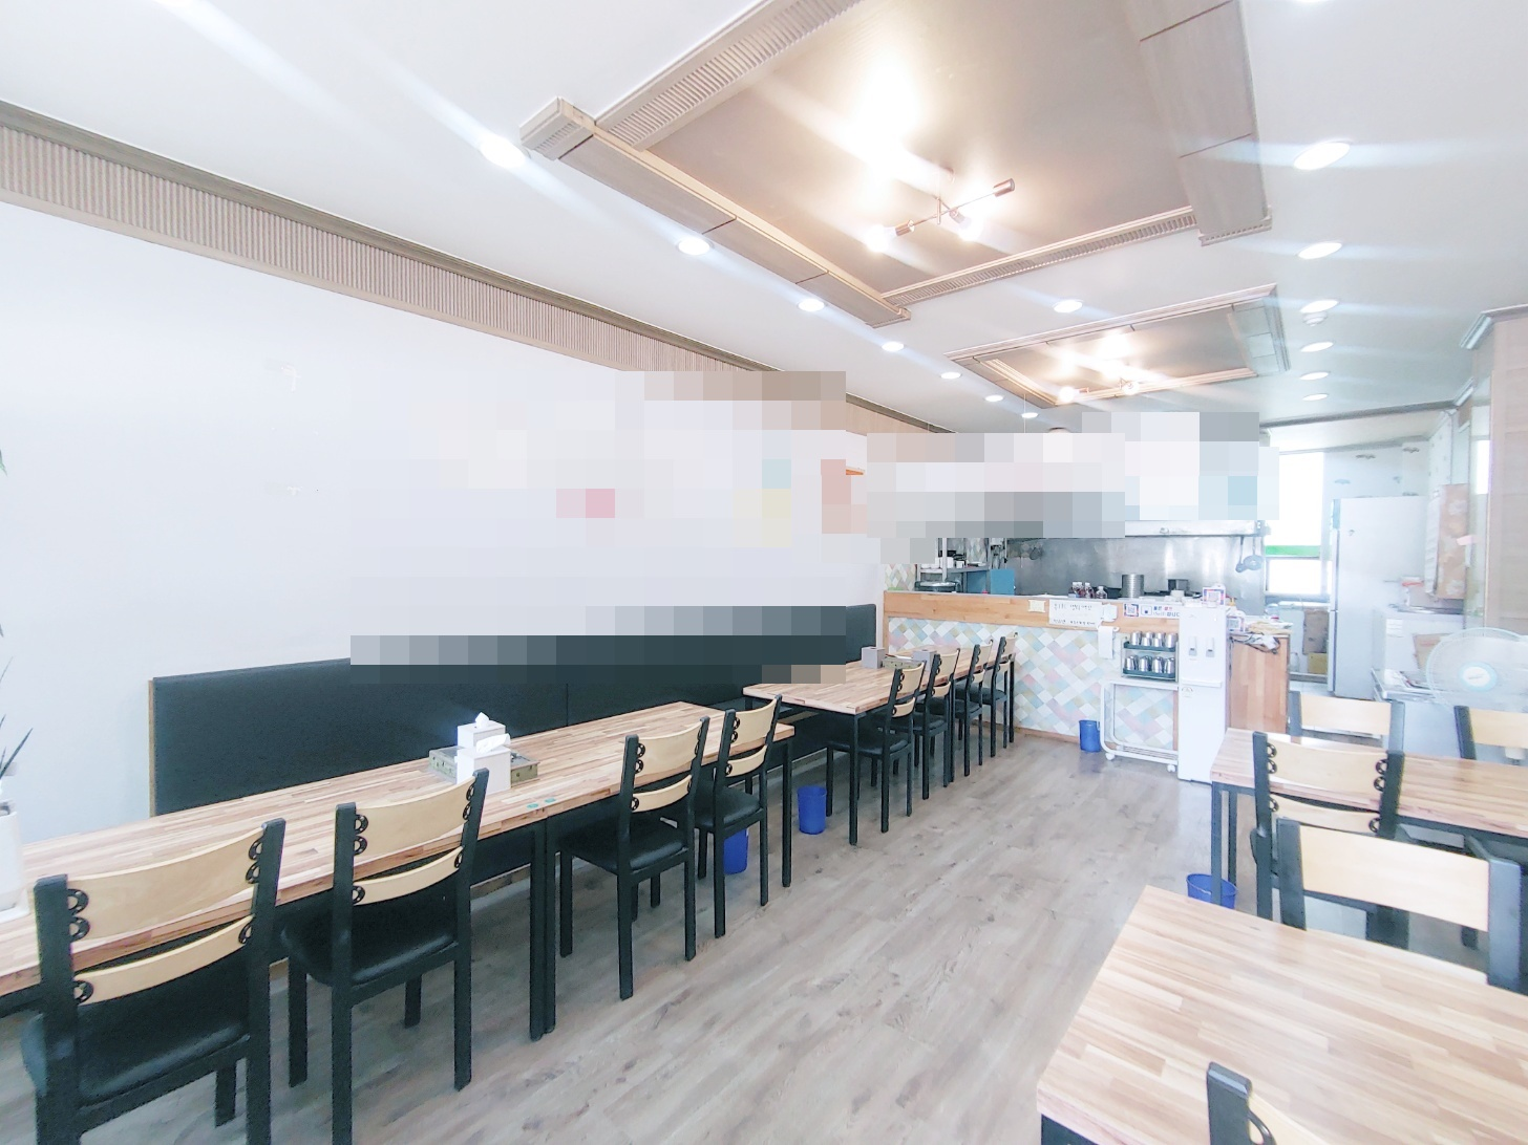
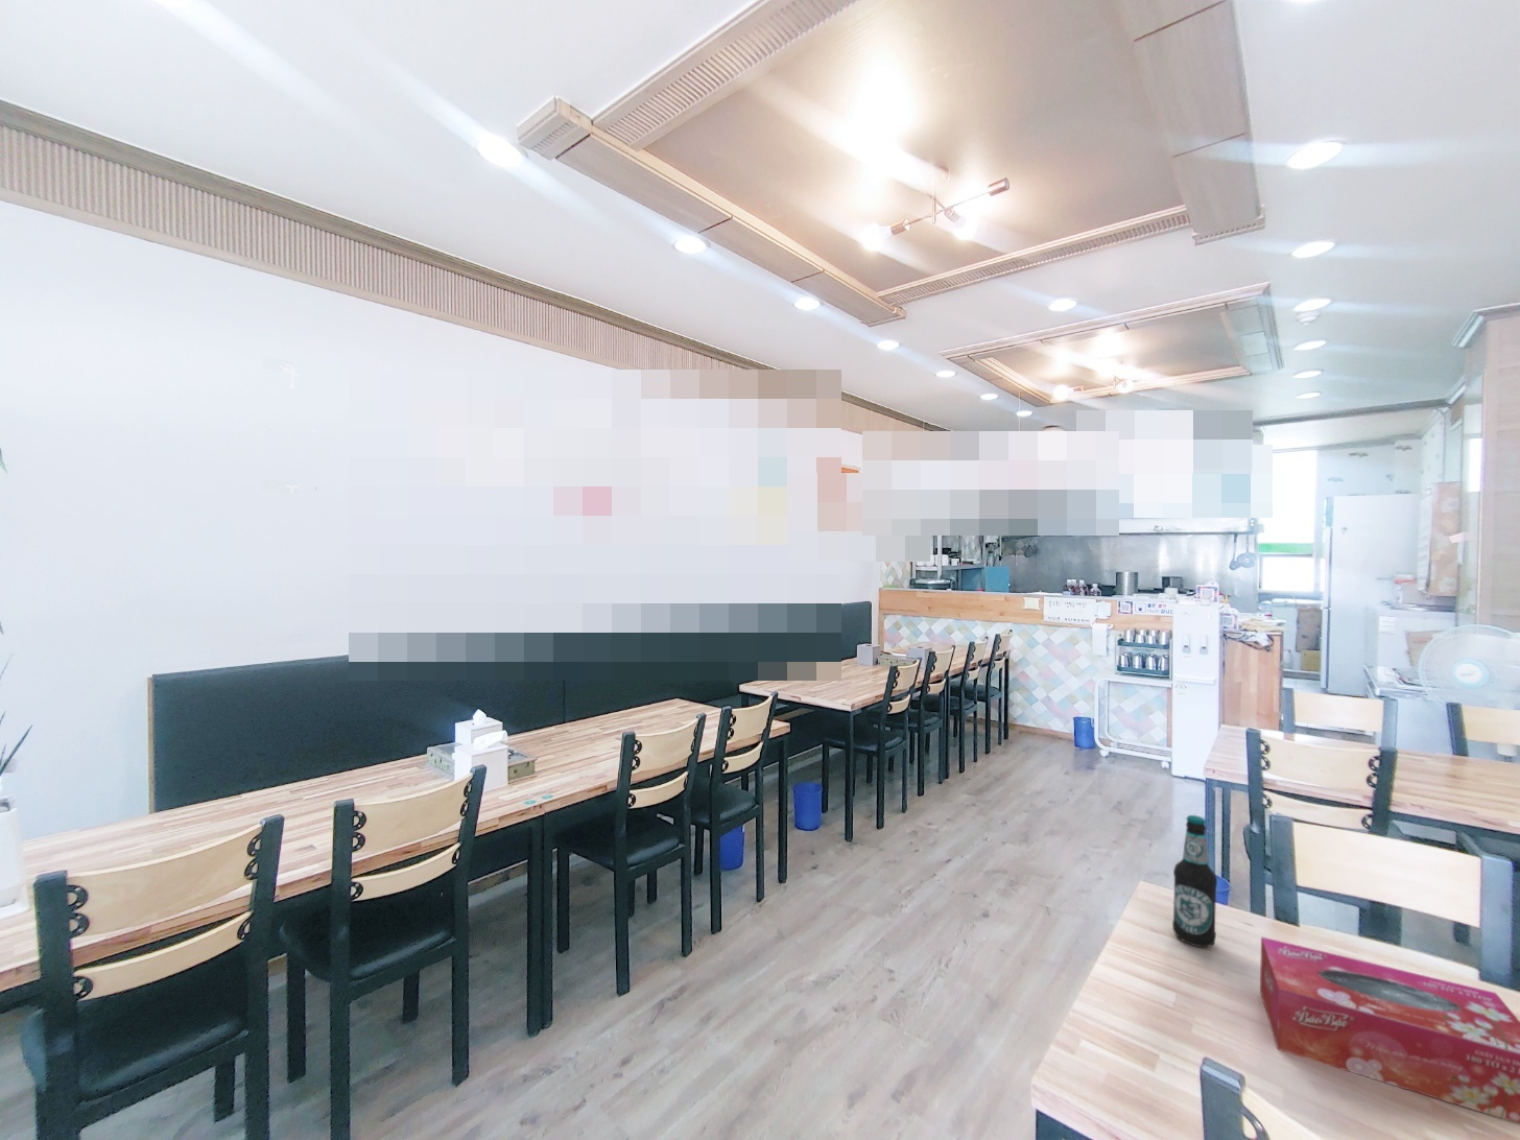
+ tissue box (1385, 1021)
+ bottle (1194, 878)
